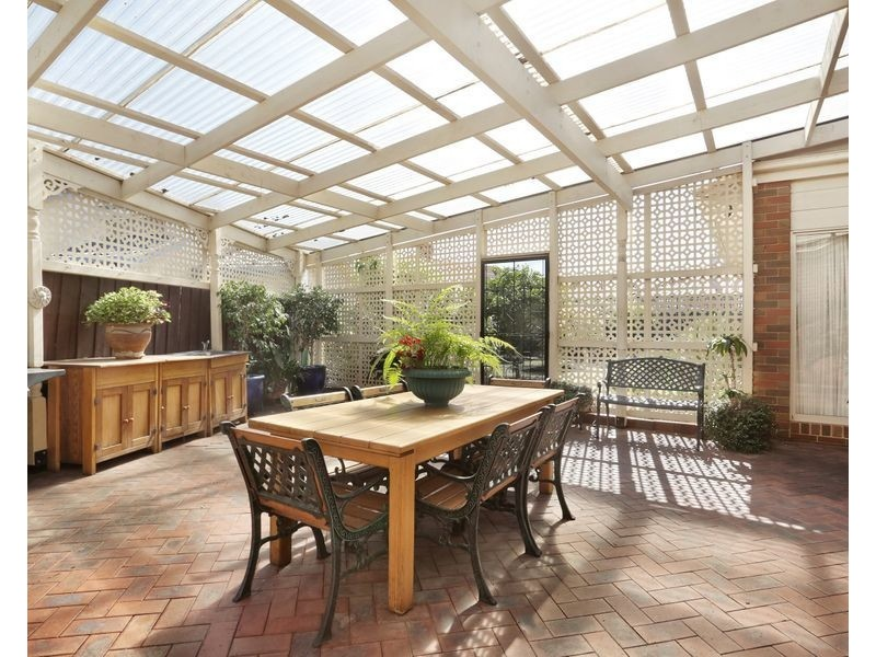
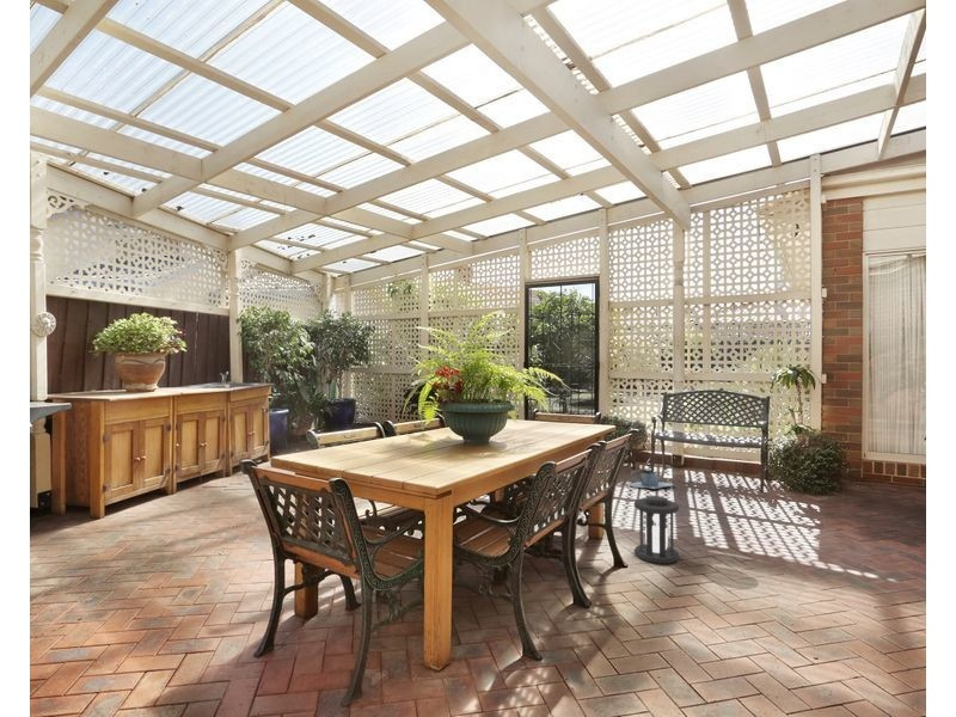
+ watering can (650, 477)
+ lantern (656, 526)
